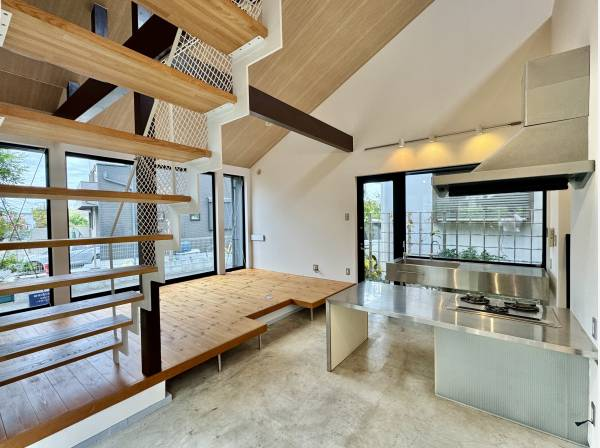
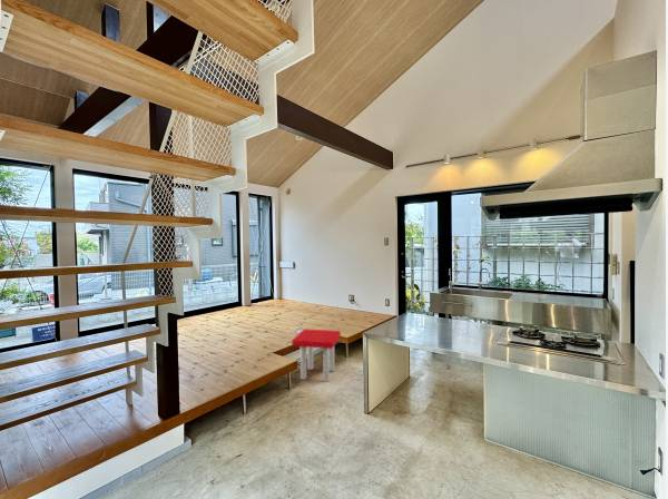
+ stool (312, 354)
